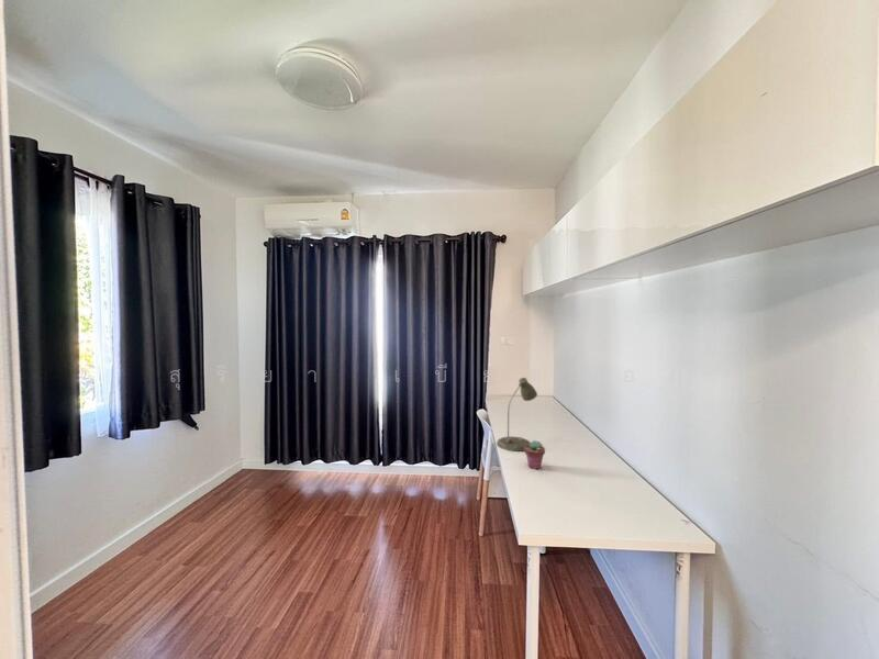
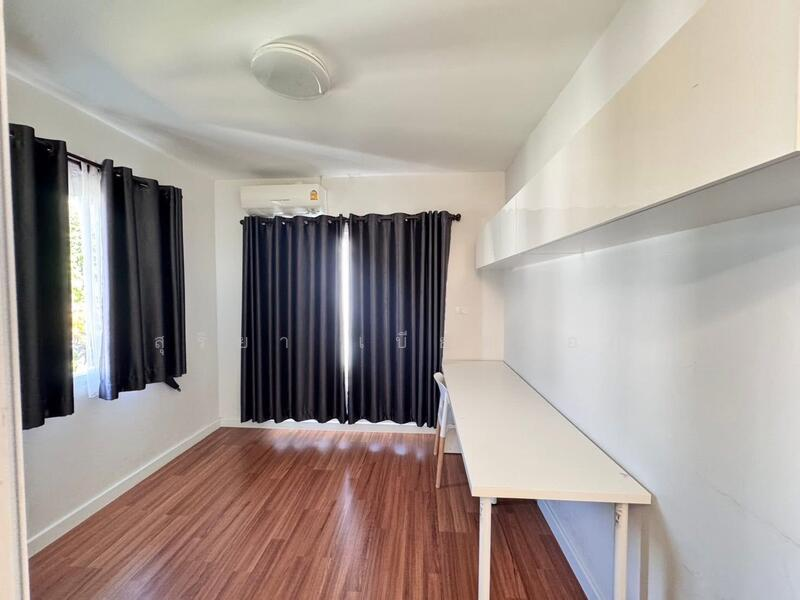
- desk lamp (508, 411)
- potted succulent (534, 453)
